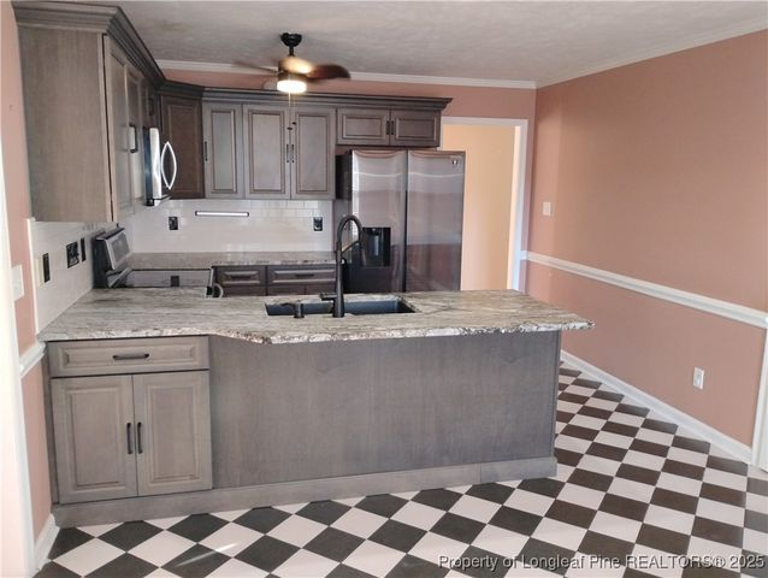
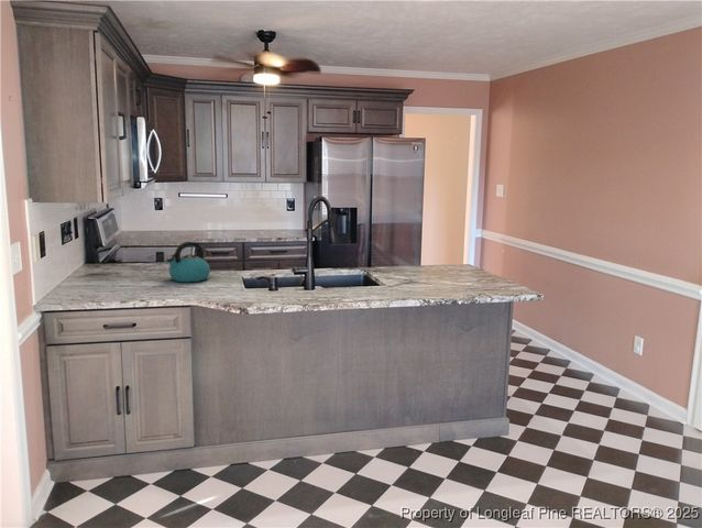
+ kettle (187, 261)
